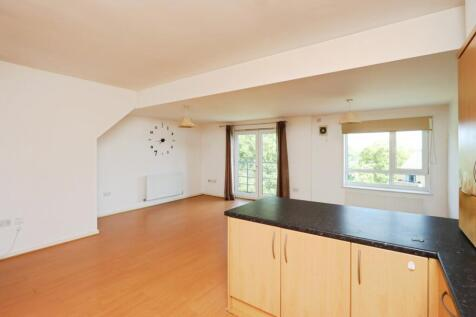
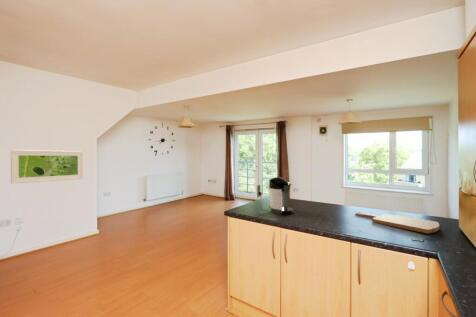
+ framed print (50, 165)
+ coffee maker (277, 195)
+ cutting board (399, 221)
